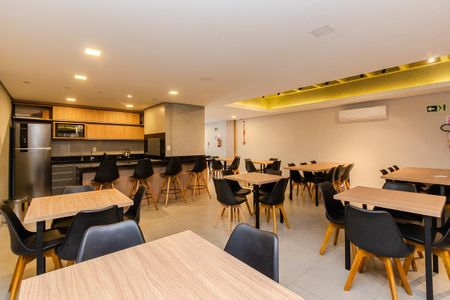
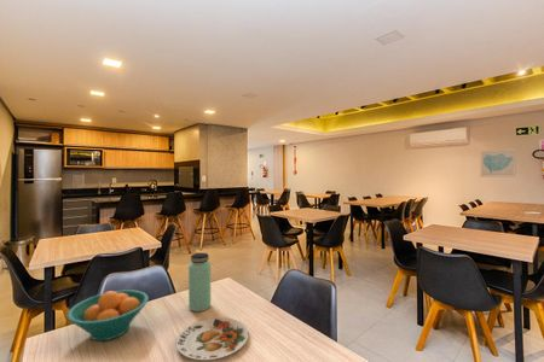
+ wall art (497, 163)
+ plate (213, 337)
+ bottle (199, 280)
+ fruit bowl (110, 311)
